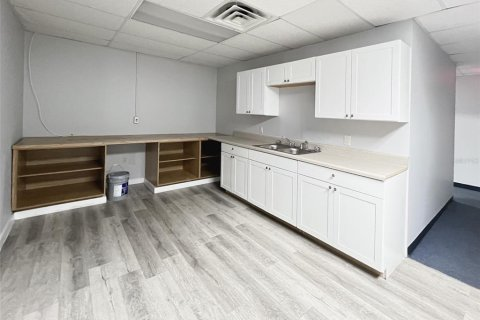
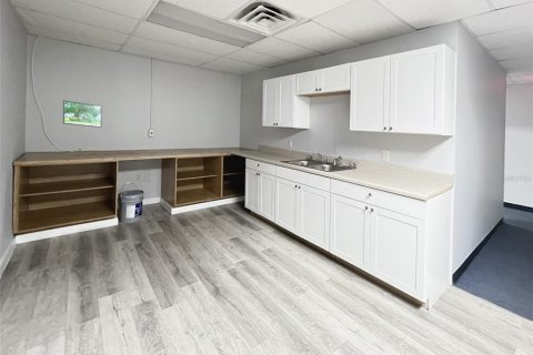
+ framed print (82, 114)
